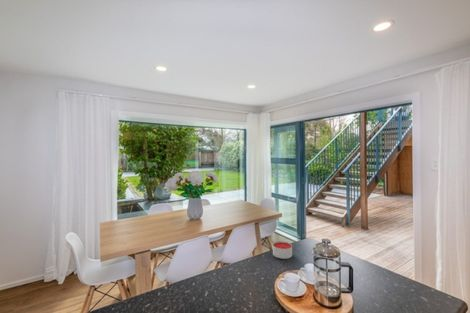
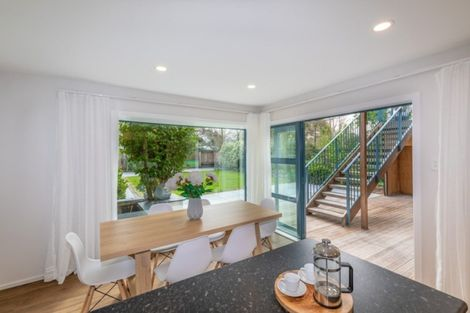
- candle (282, 249)
